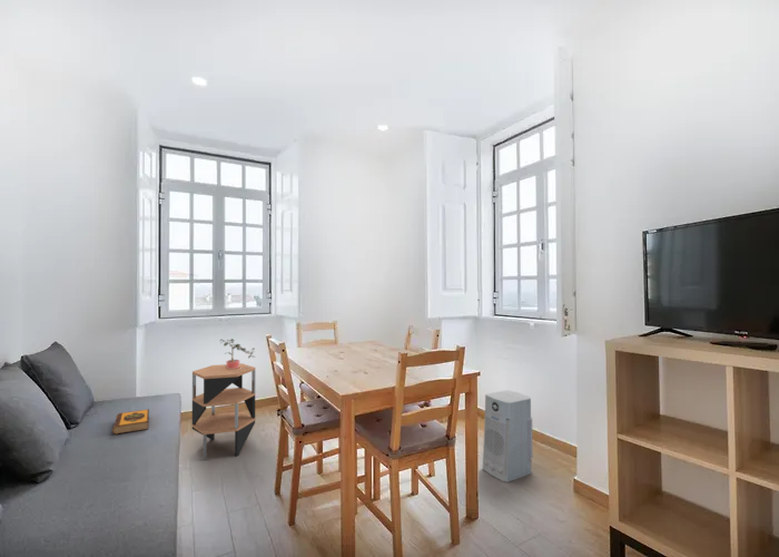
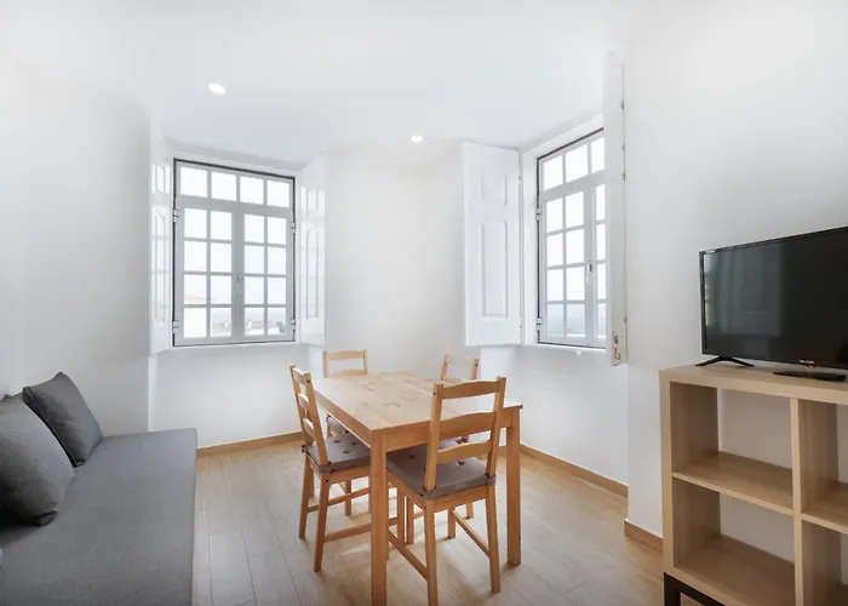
- hardback book (131, 420)
- potted plant (237, 349)
- air purifier (507, 432)
- side table (224, 404)
